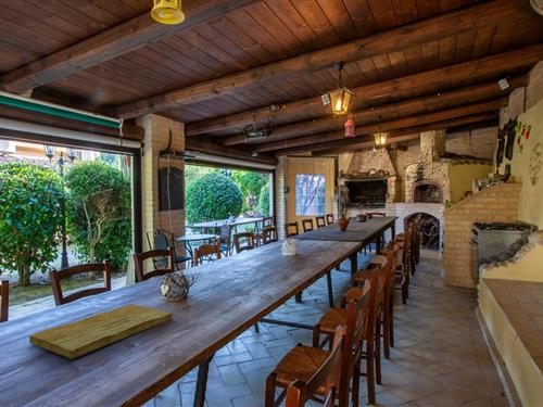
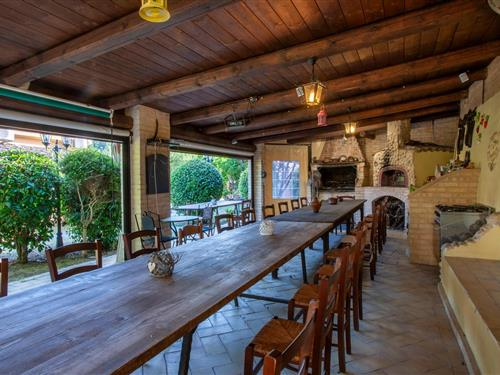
- cutting board (106, 325)
